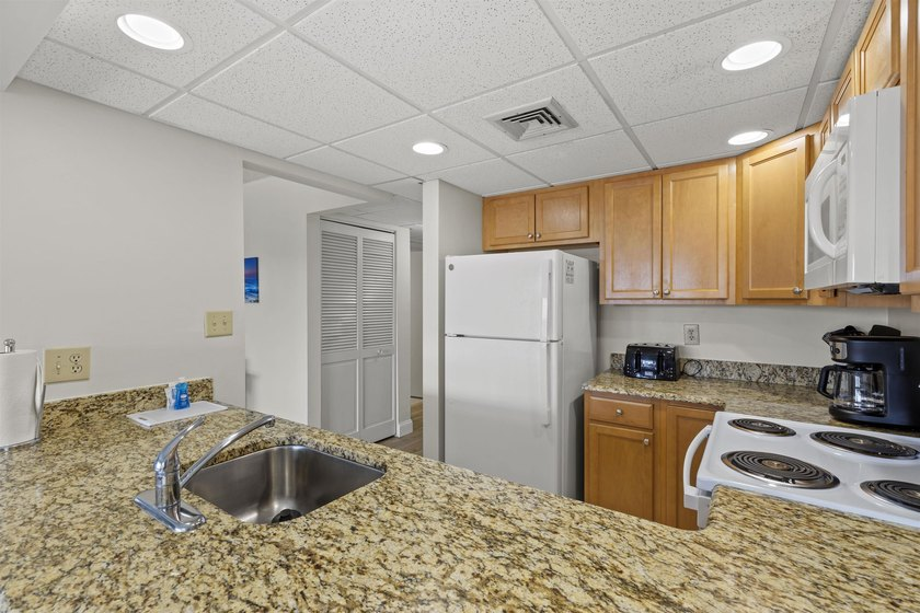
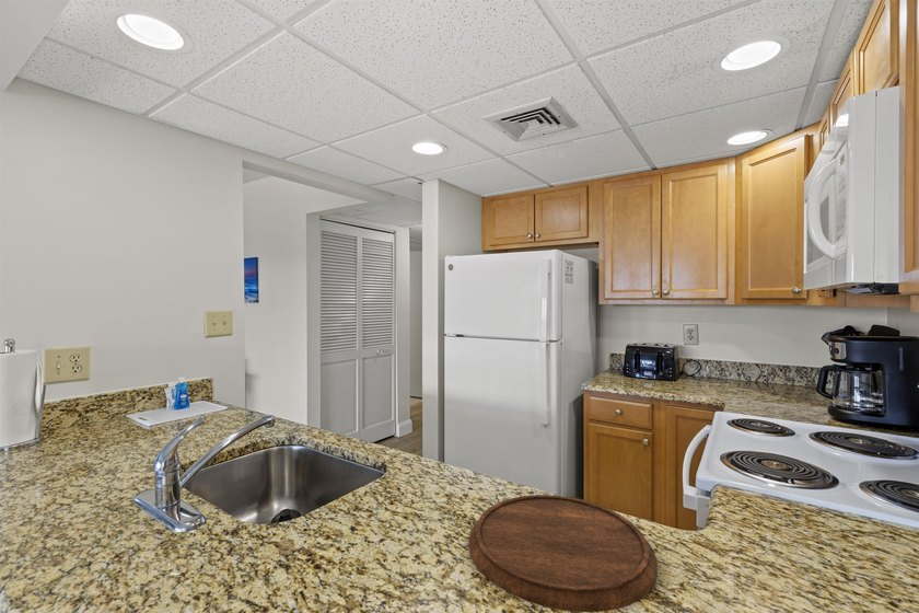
+ cutting board (558, 540)
